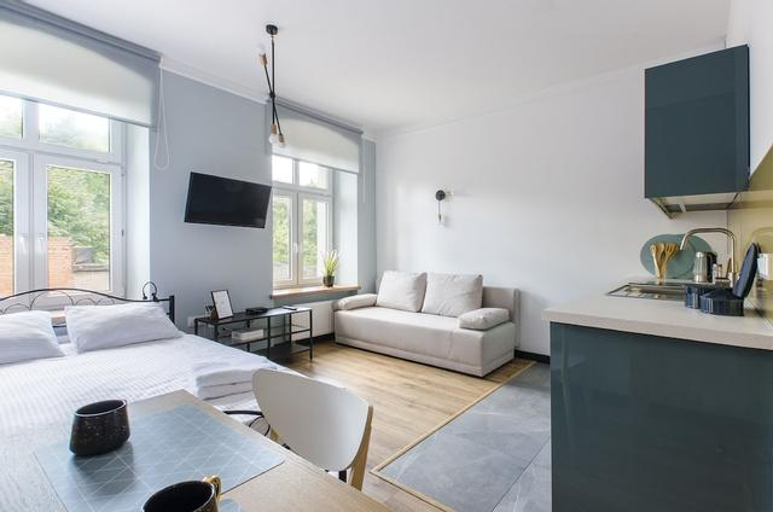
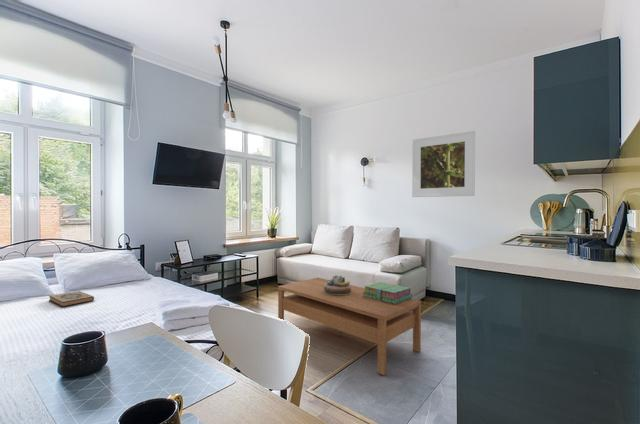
+ decorative bowl (337, 283)
+ hardback book (71, 298)
+ stack of books (387, 291)
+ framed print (441, 166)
+ coffee table (343, 316)
